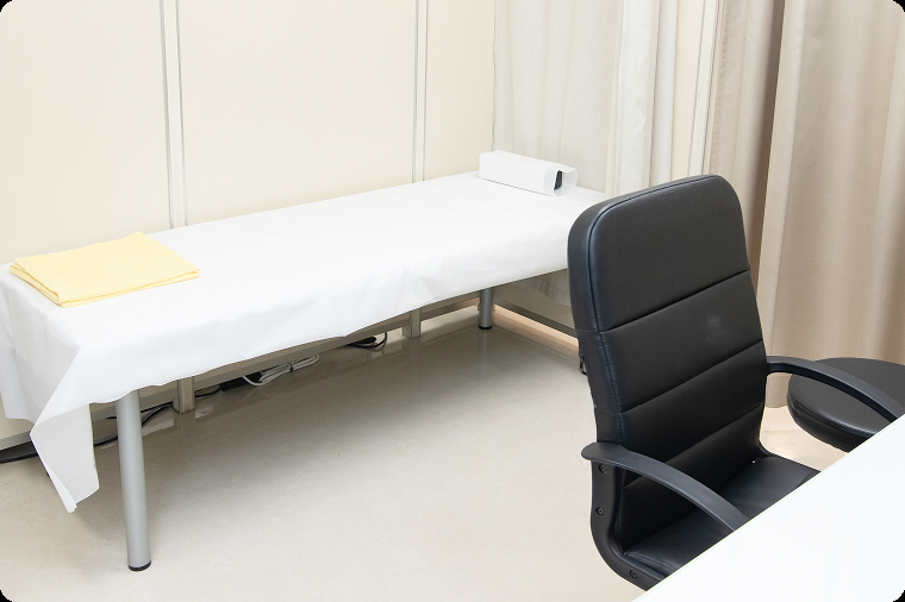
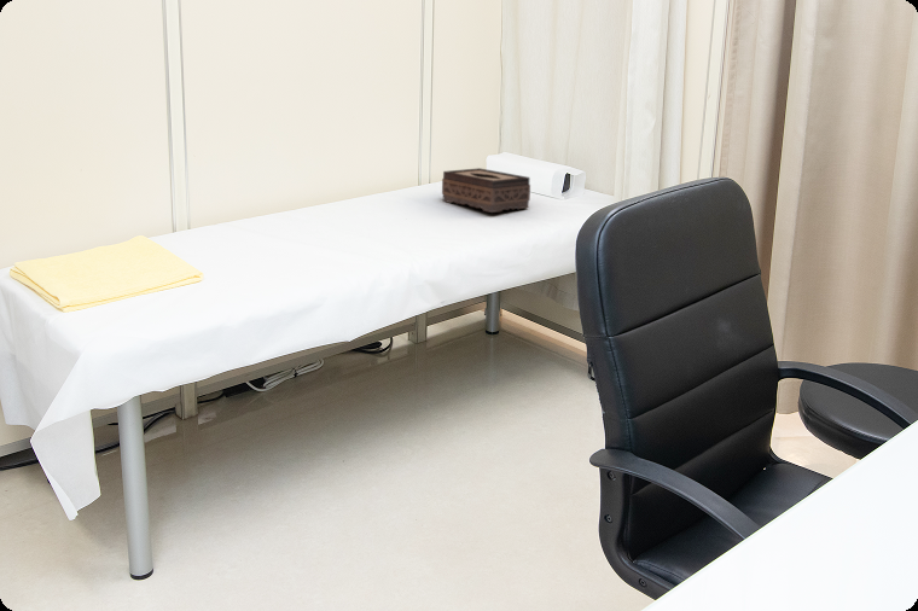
+ tissue box (484, 188)
